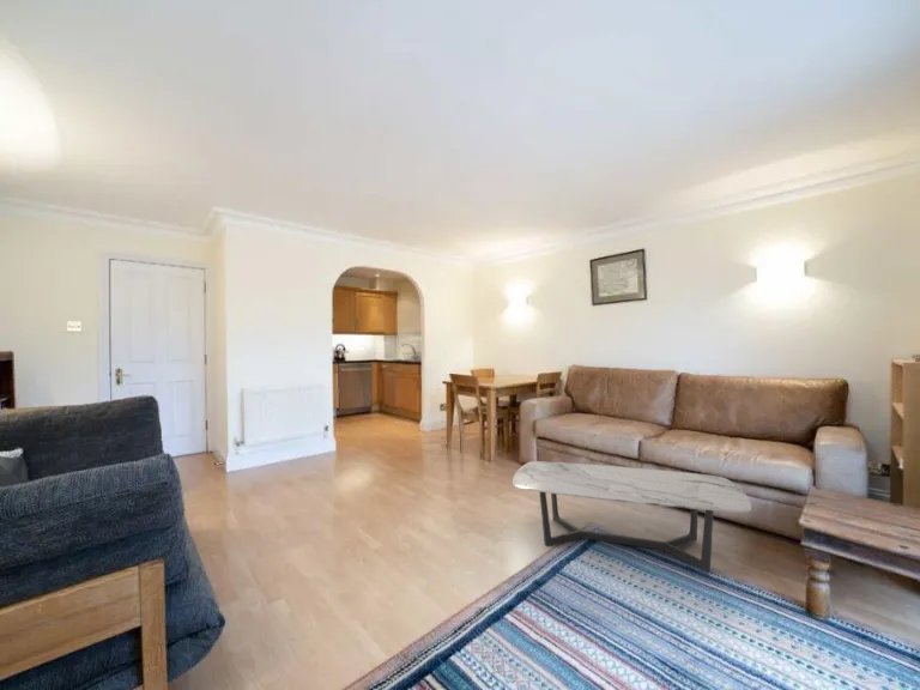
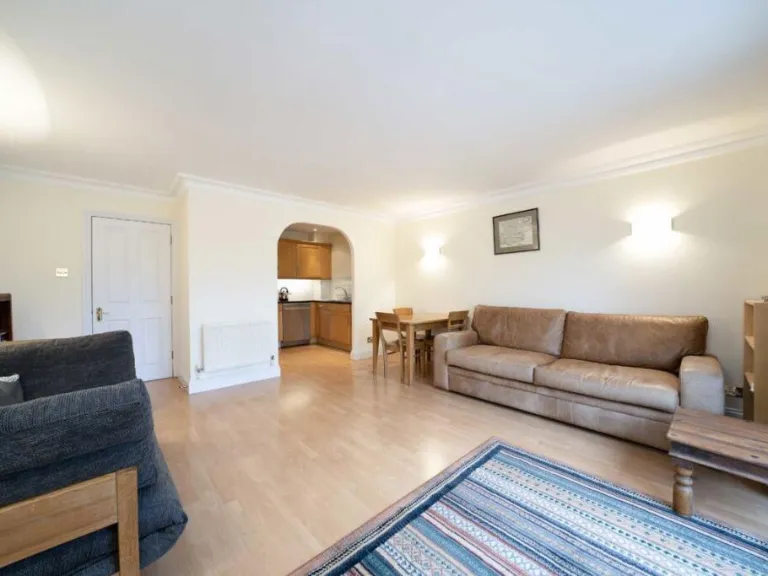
- coffee table (619, 501)
